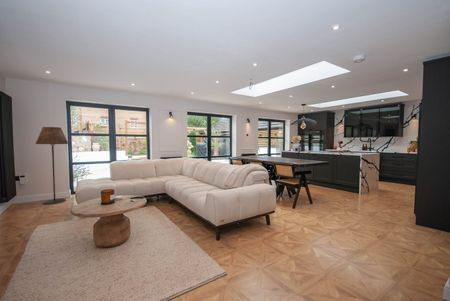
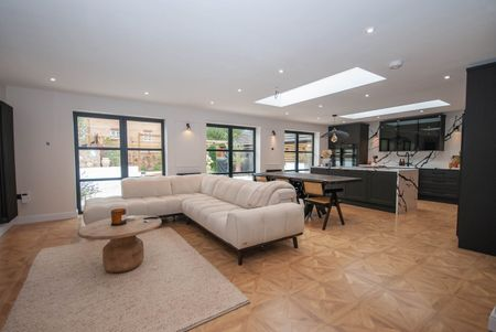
- floor lamp (53, 164)
